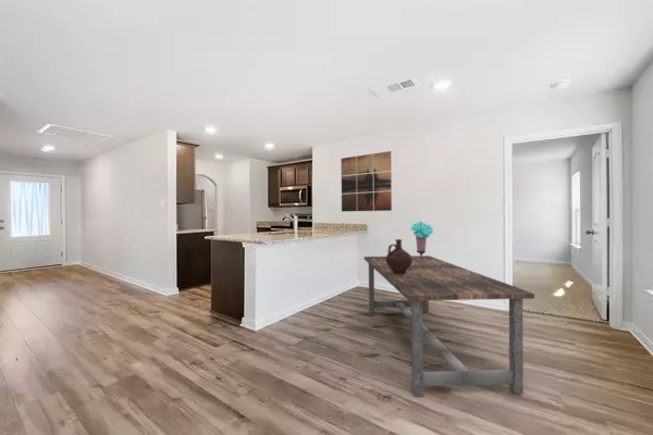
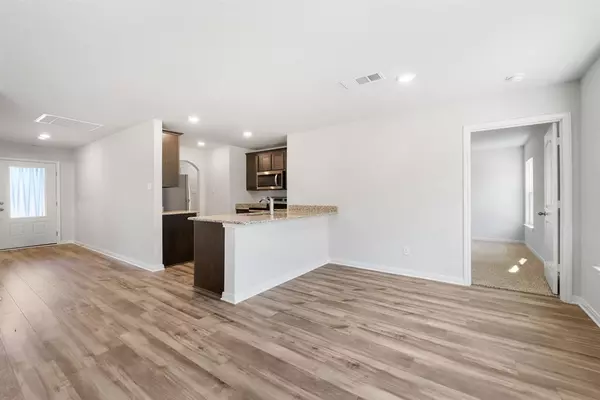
- ceramic jug (398, 257)
- bouquet (422, 244)
- dining table (422, 304)
- wall art (365, 183)
